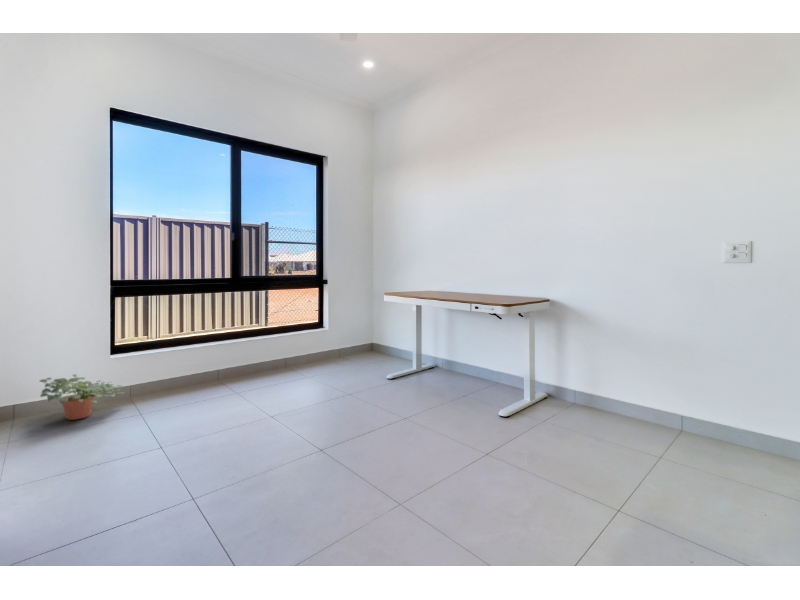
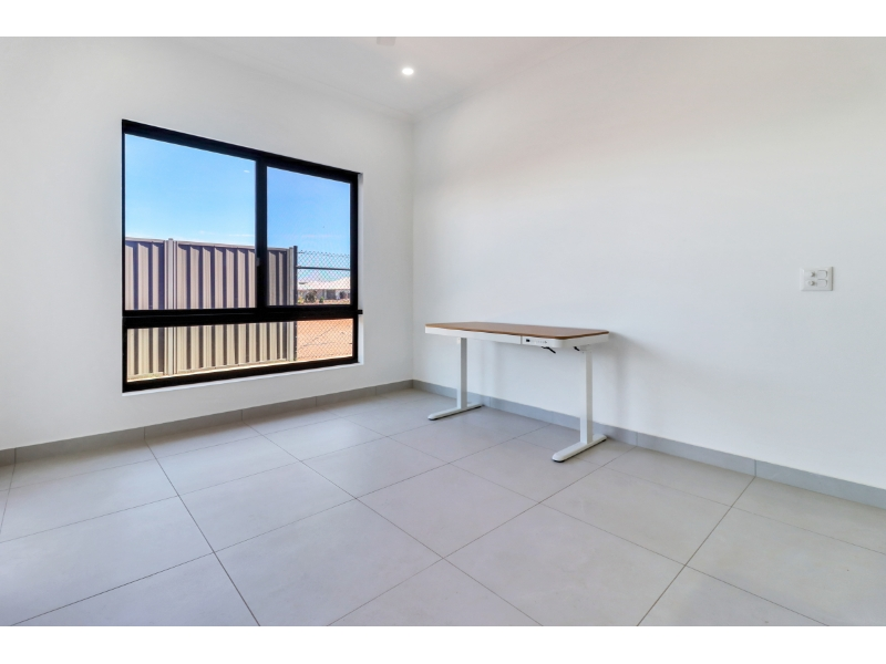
- potted plant (84, 396)
